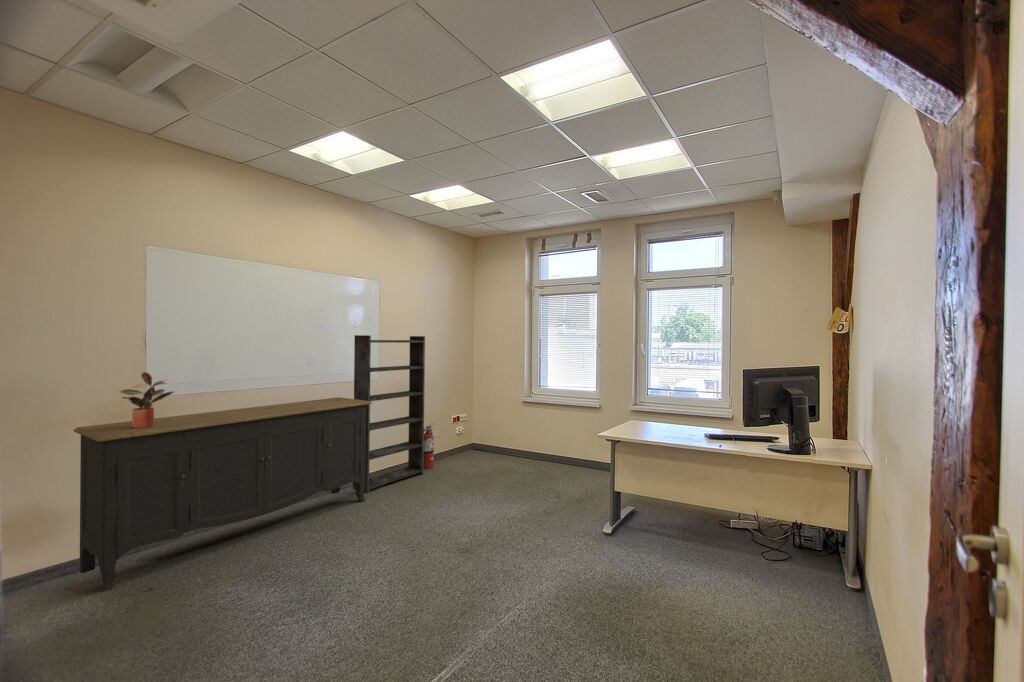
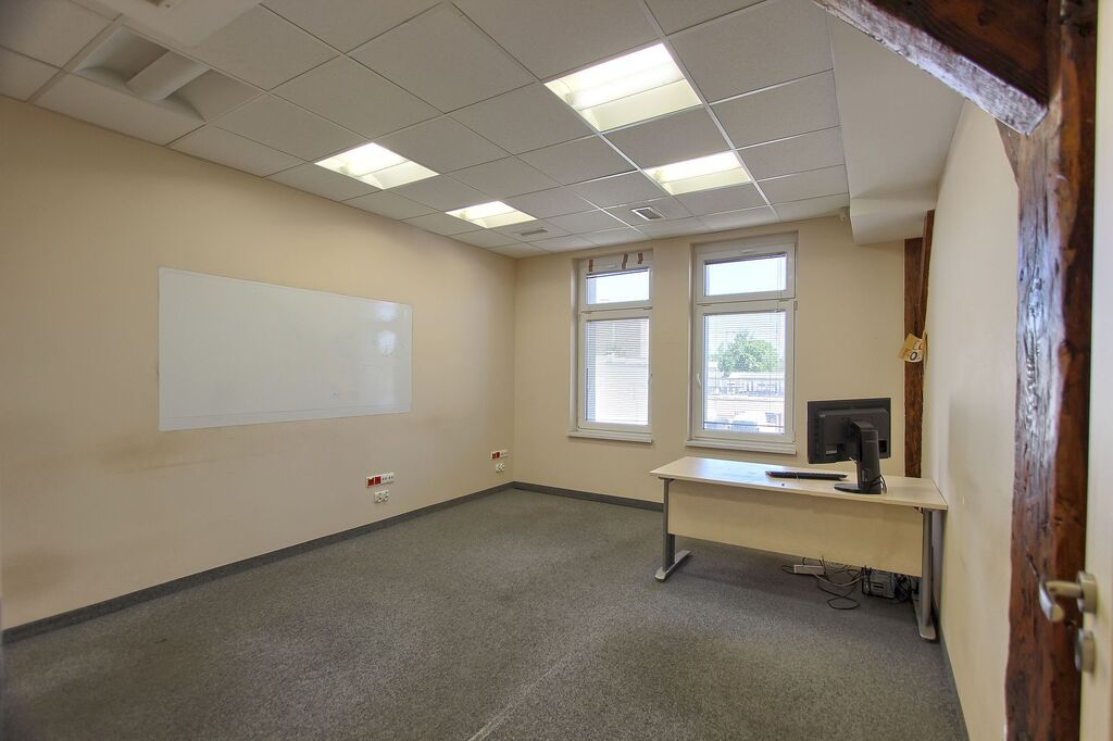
- sideboard (250, 470)
- fire extinguisher (428, 445)
- bookshelf (390, 398)
- potted plant (148, 397)
